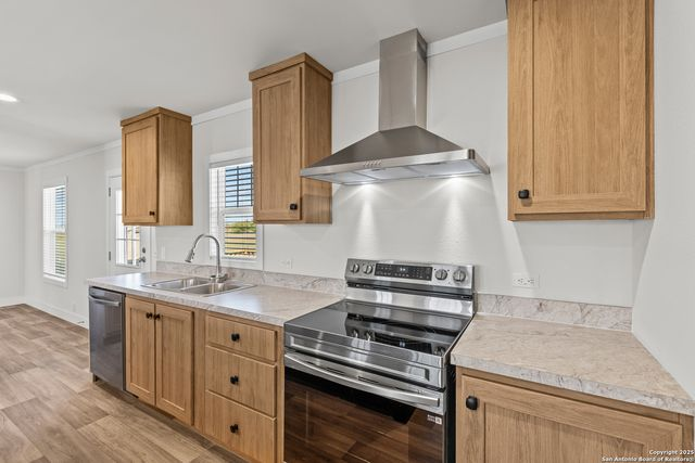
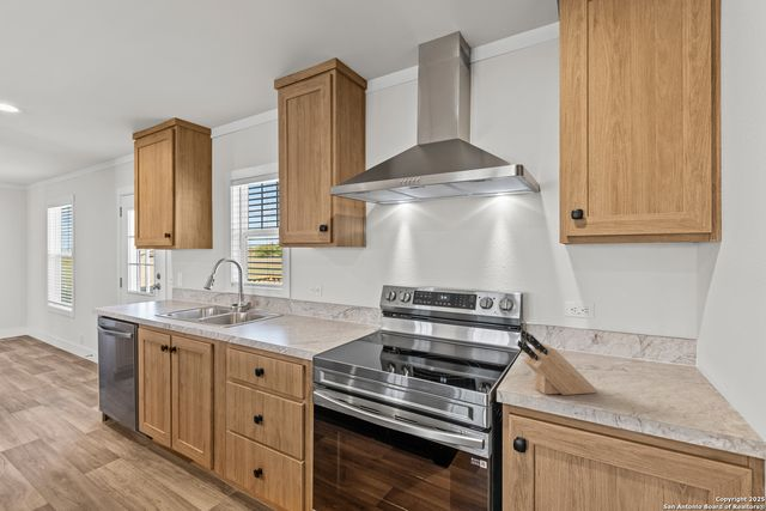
+ knife block (554, 360)
